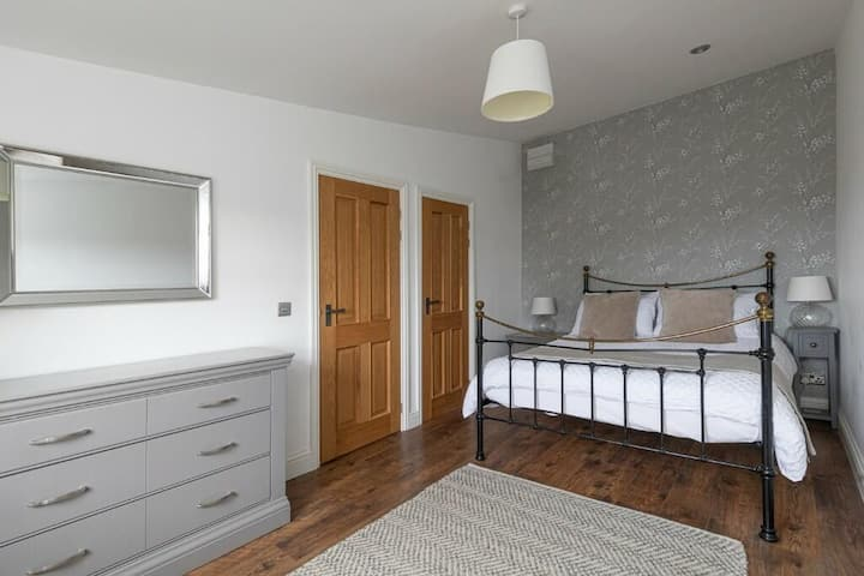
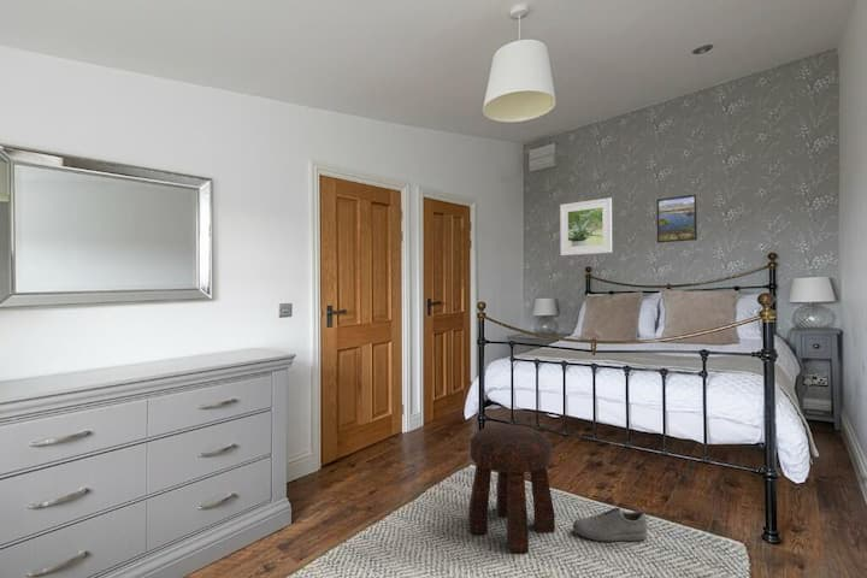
+ stool (511, 479)
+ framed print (676, 219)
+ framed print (584, 228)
+ shoe (609, 521)
